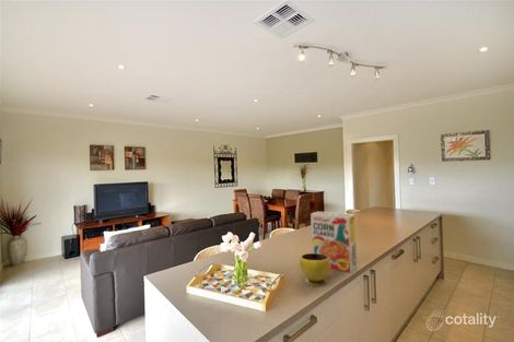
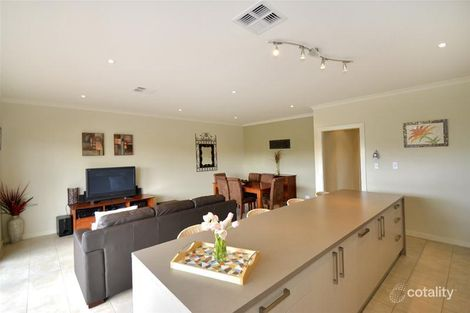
- cereal box (332, 239)
- bowl (315, 268)
